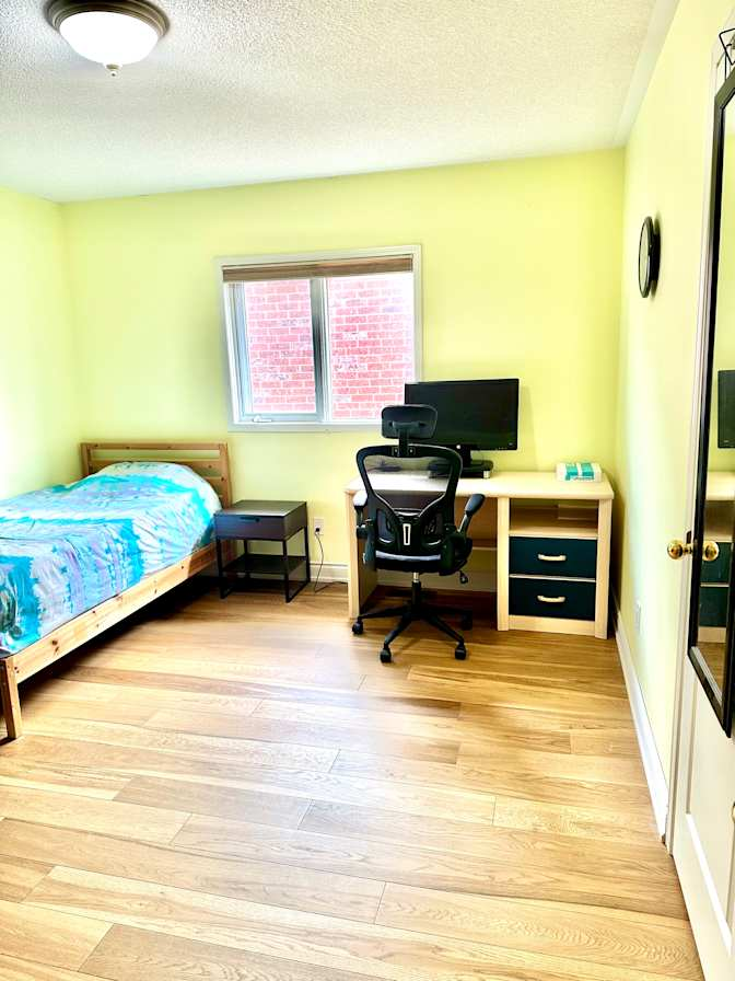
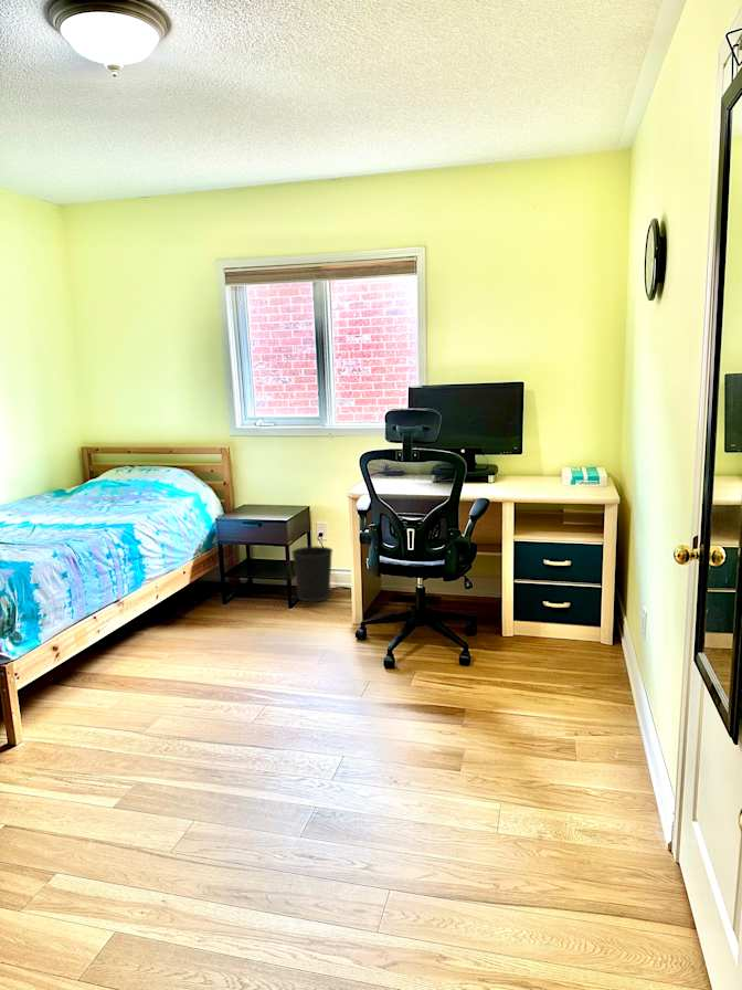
+ wastebasket (312, 573)
